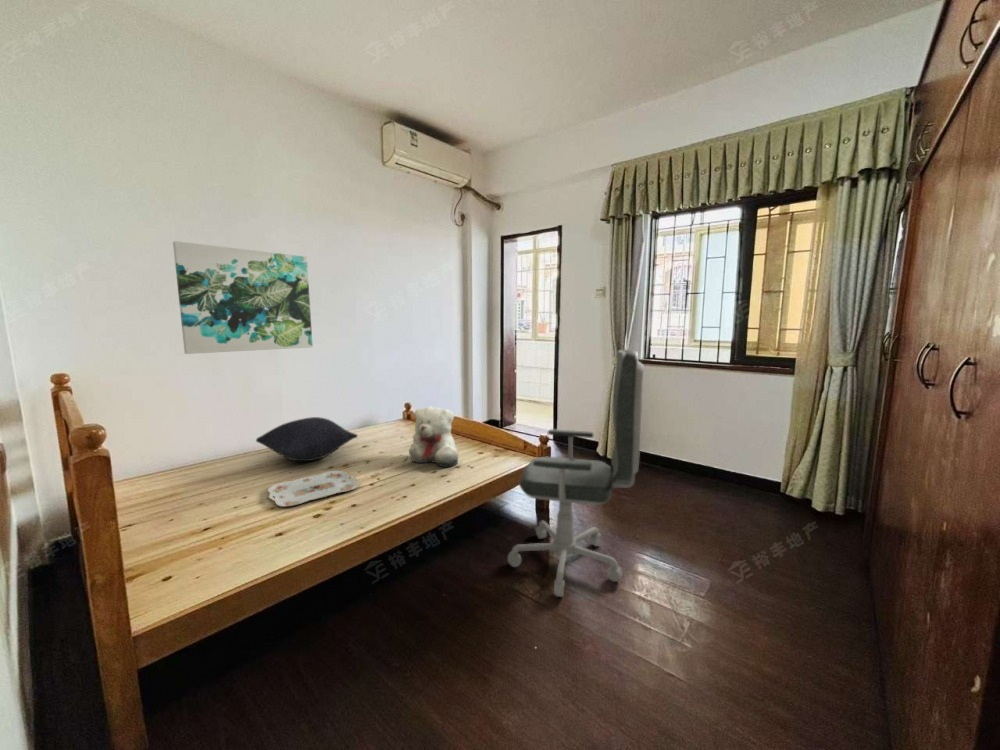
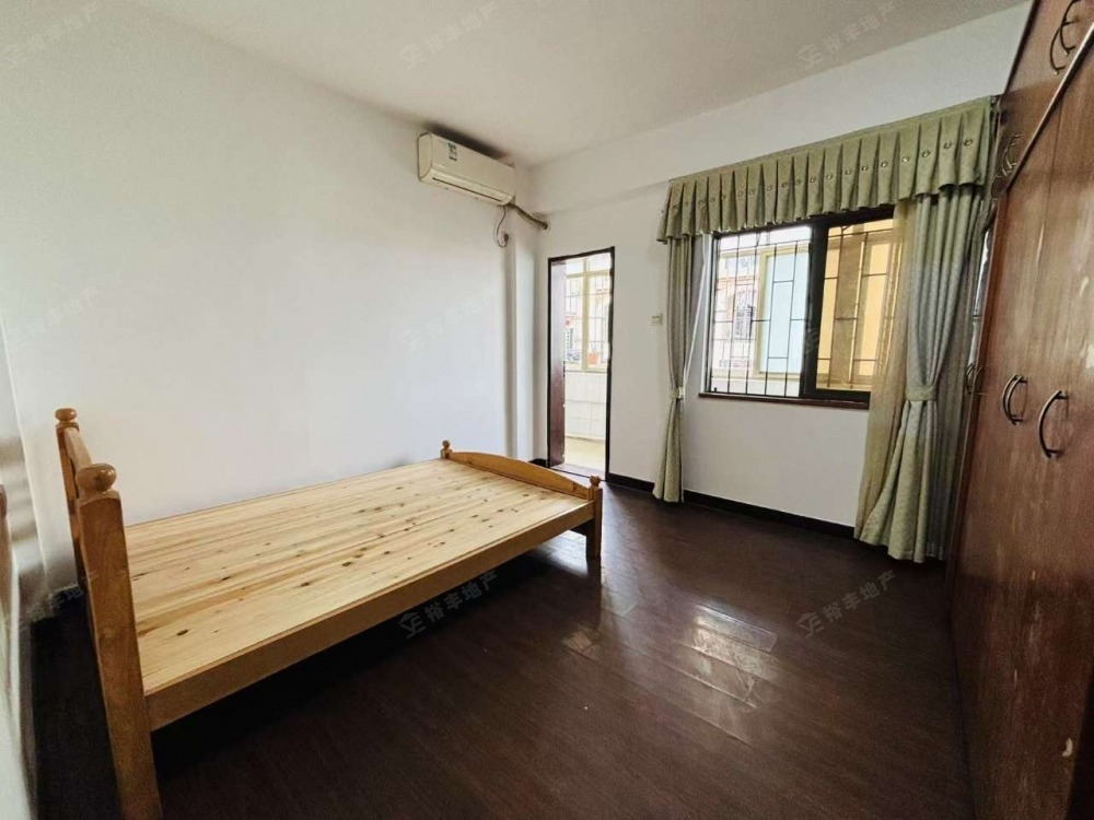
- pillow (307, 438)
- office chair (572, 460)
- wall art (250, 300)
- serving tray (314, 487)
- teddy bear (435, 433)
